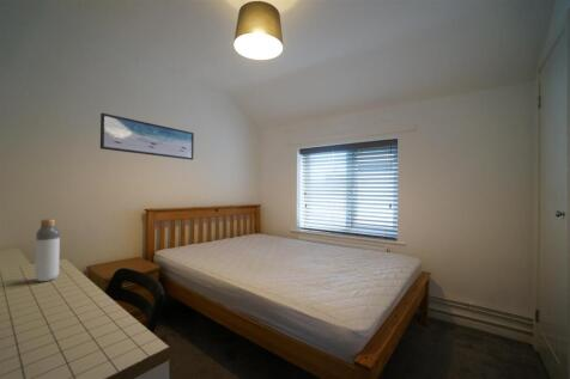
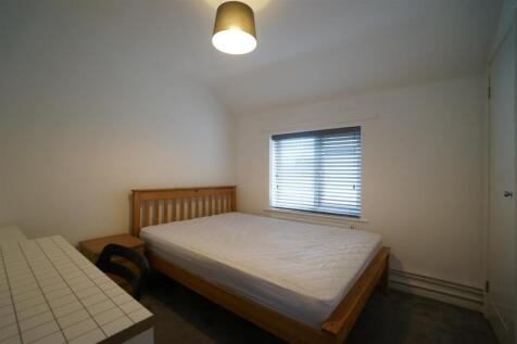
- bottle (47, 249)
- wall art (153, 139)
